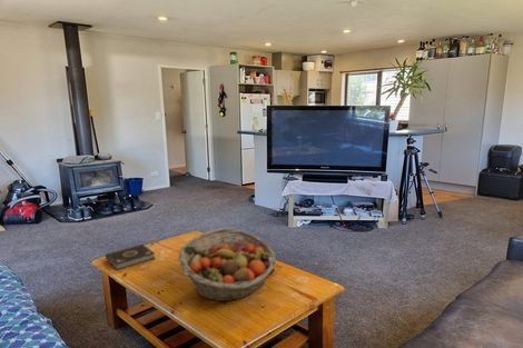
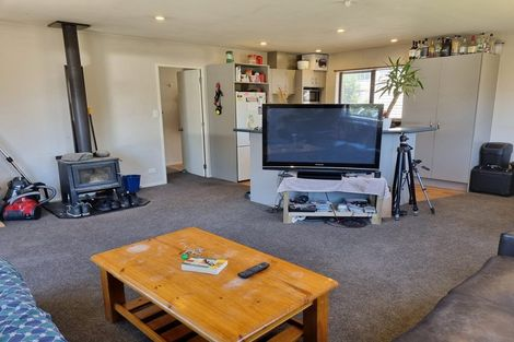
- fruit basket (228, 262)
- book (130, 256)
